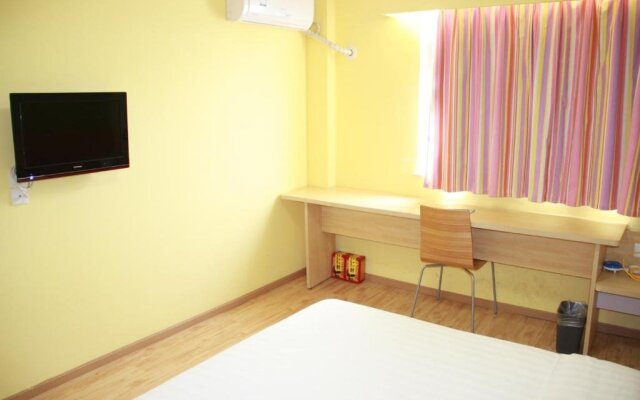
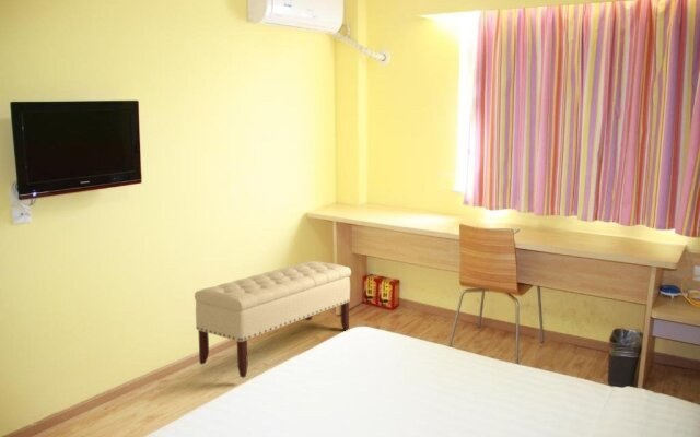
+ bench (279, 311)
